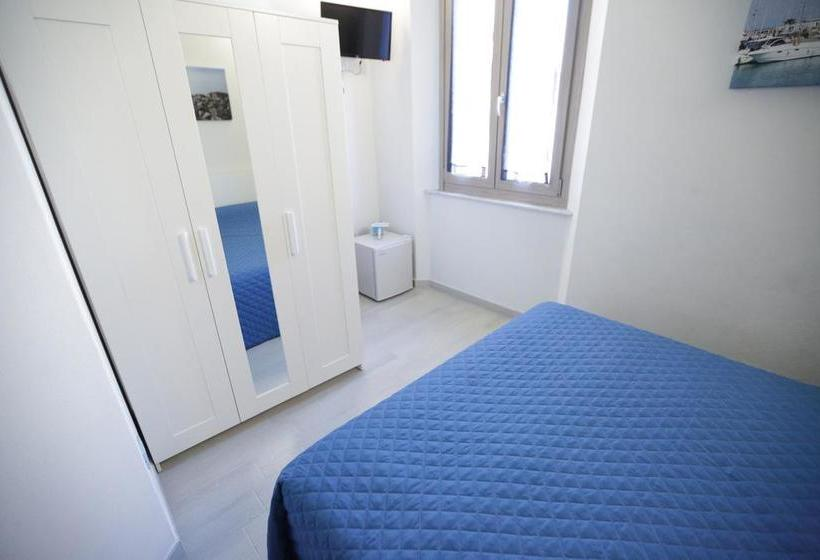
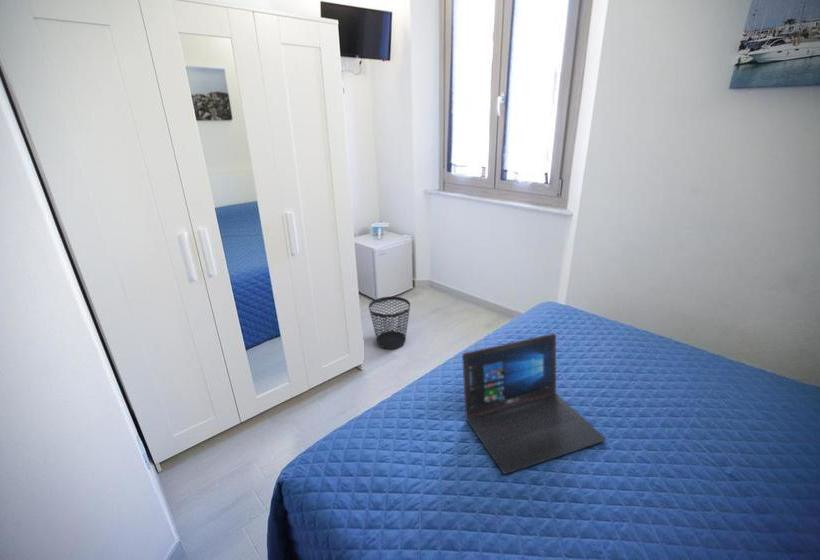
+ laptop (532, 396)
+ wastebasket (390, 323)
